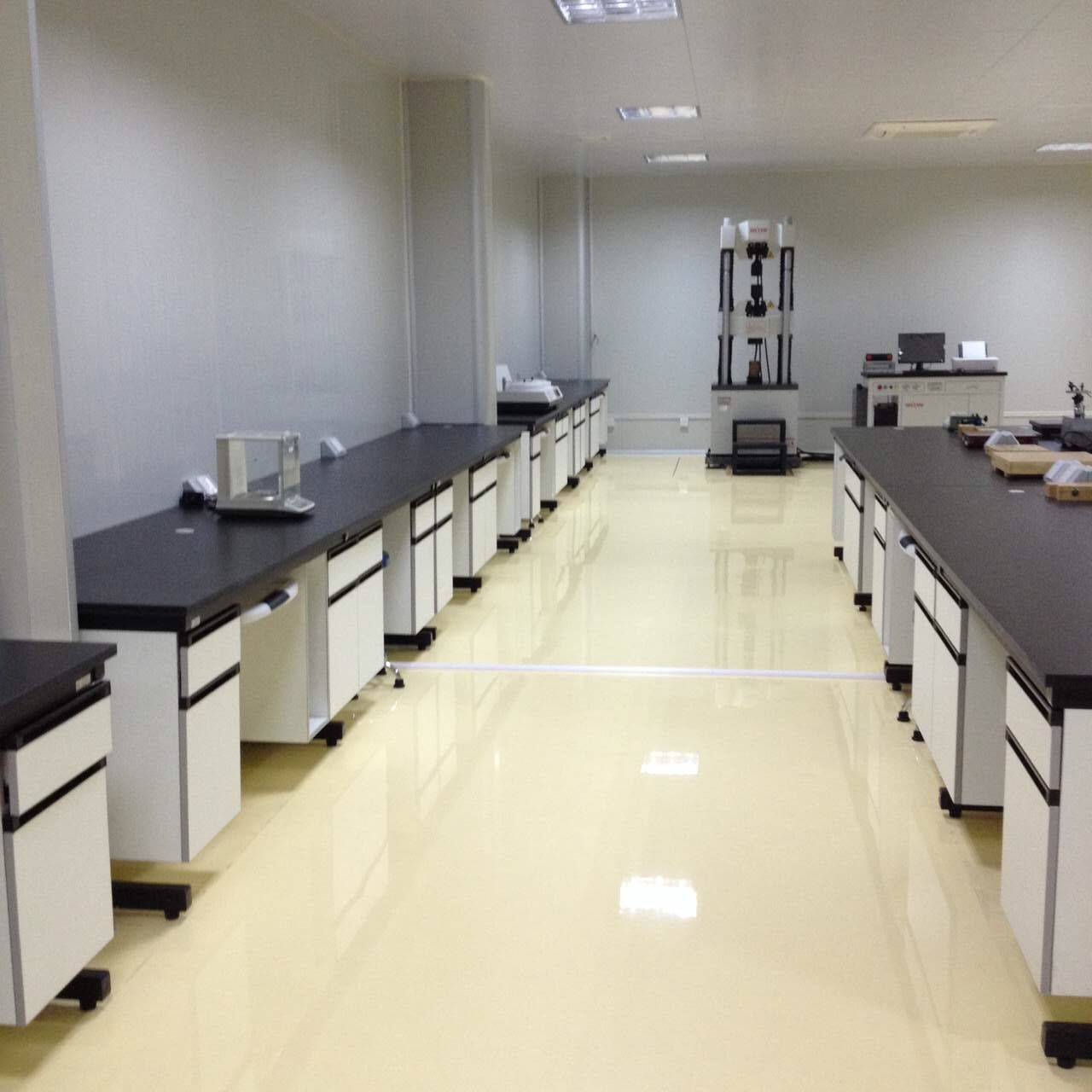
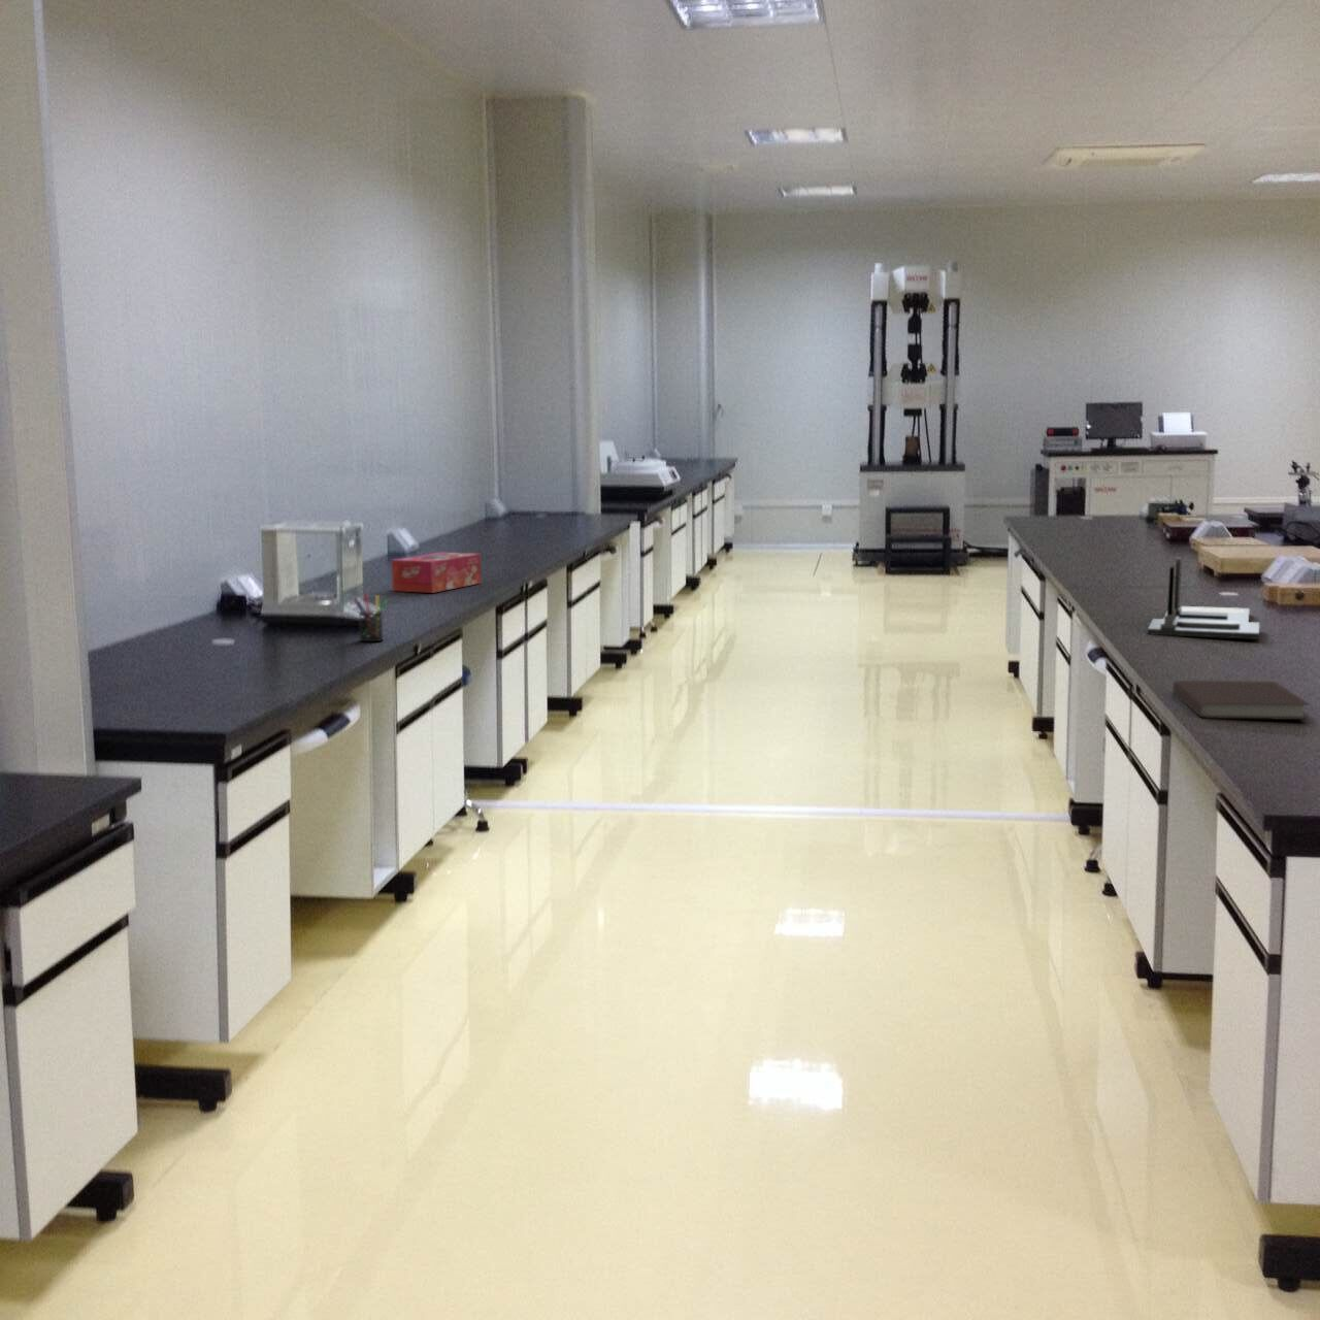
+ desk organizer (1204, 607)
+ pen holder (374, 616)
+ tissue box (436, 572)
+ notebook (1238, 699)
